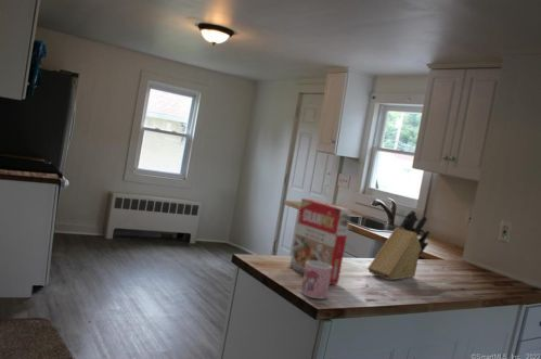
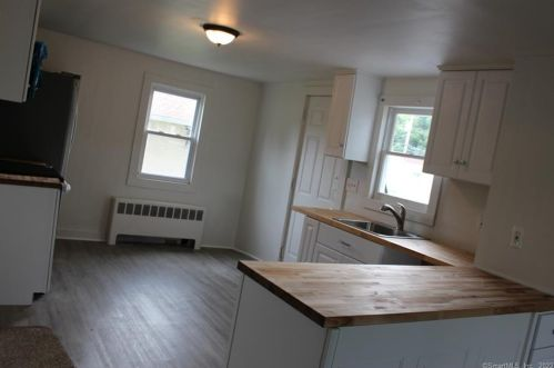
- cereal box (319, 240)
- mug (315, 278)
- knife block (402, 243)
